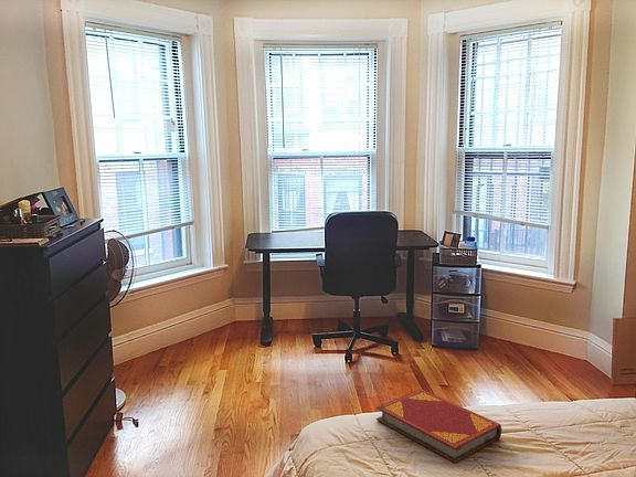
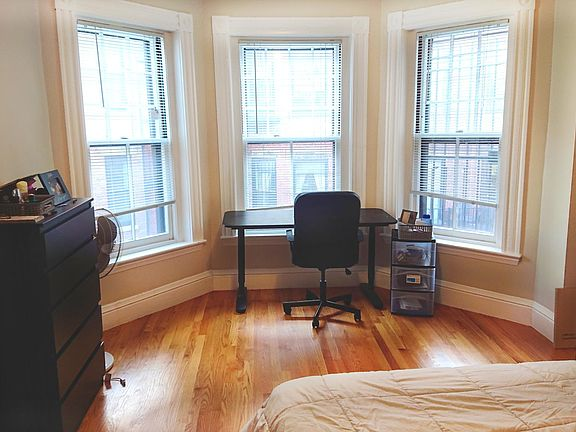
- hardback book (436, 422)
